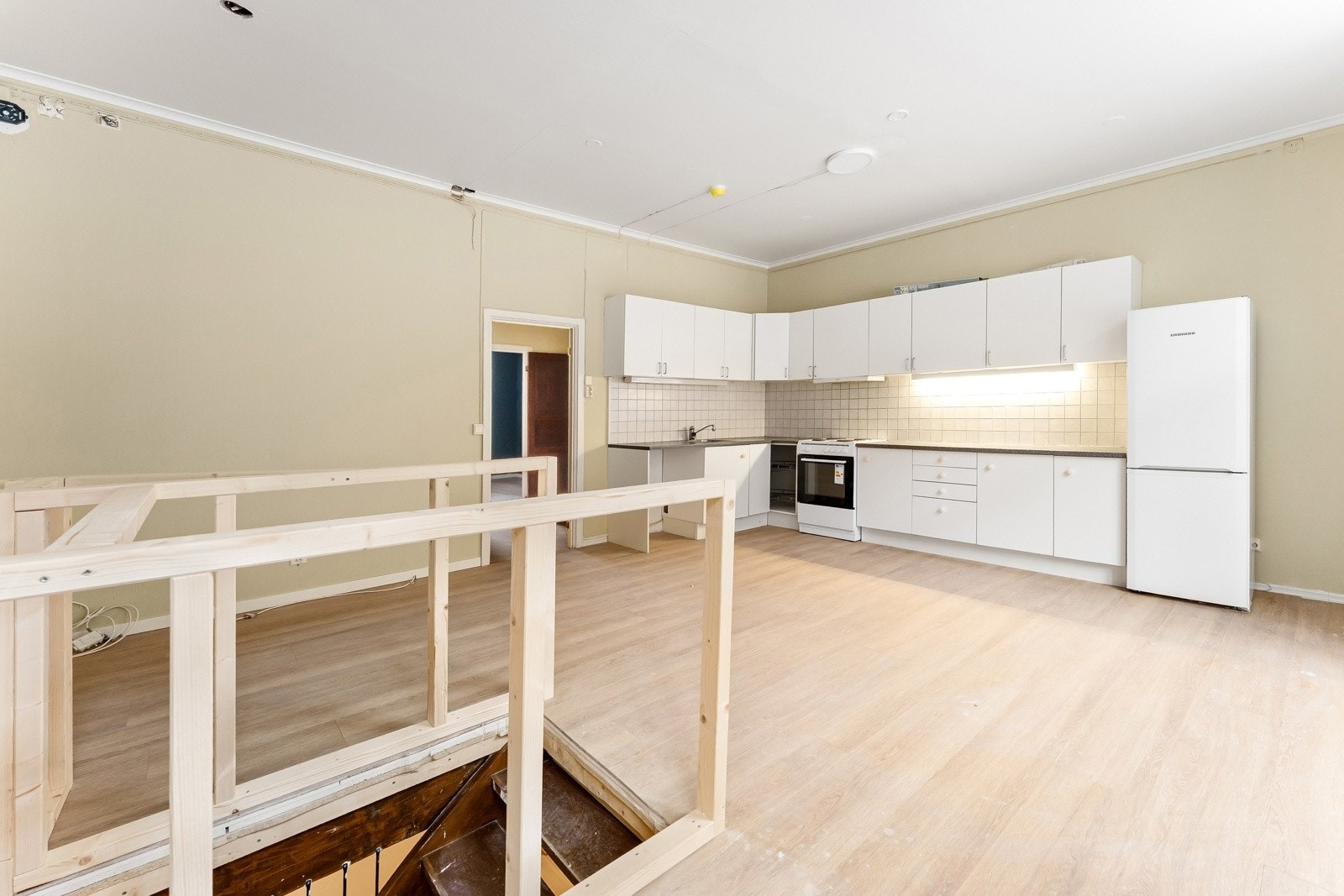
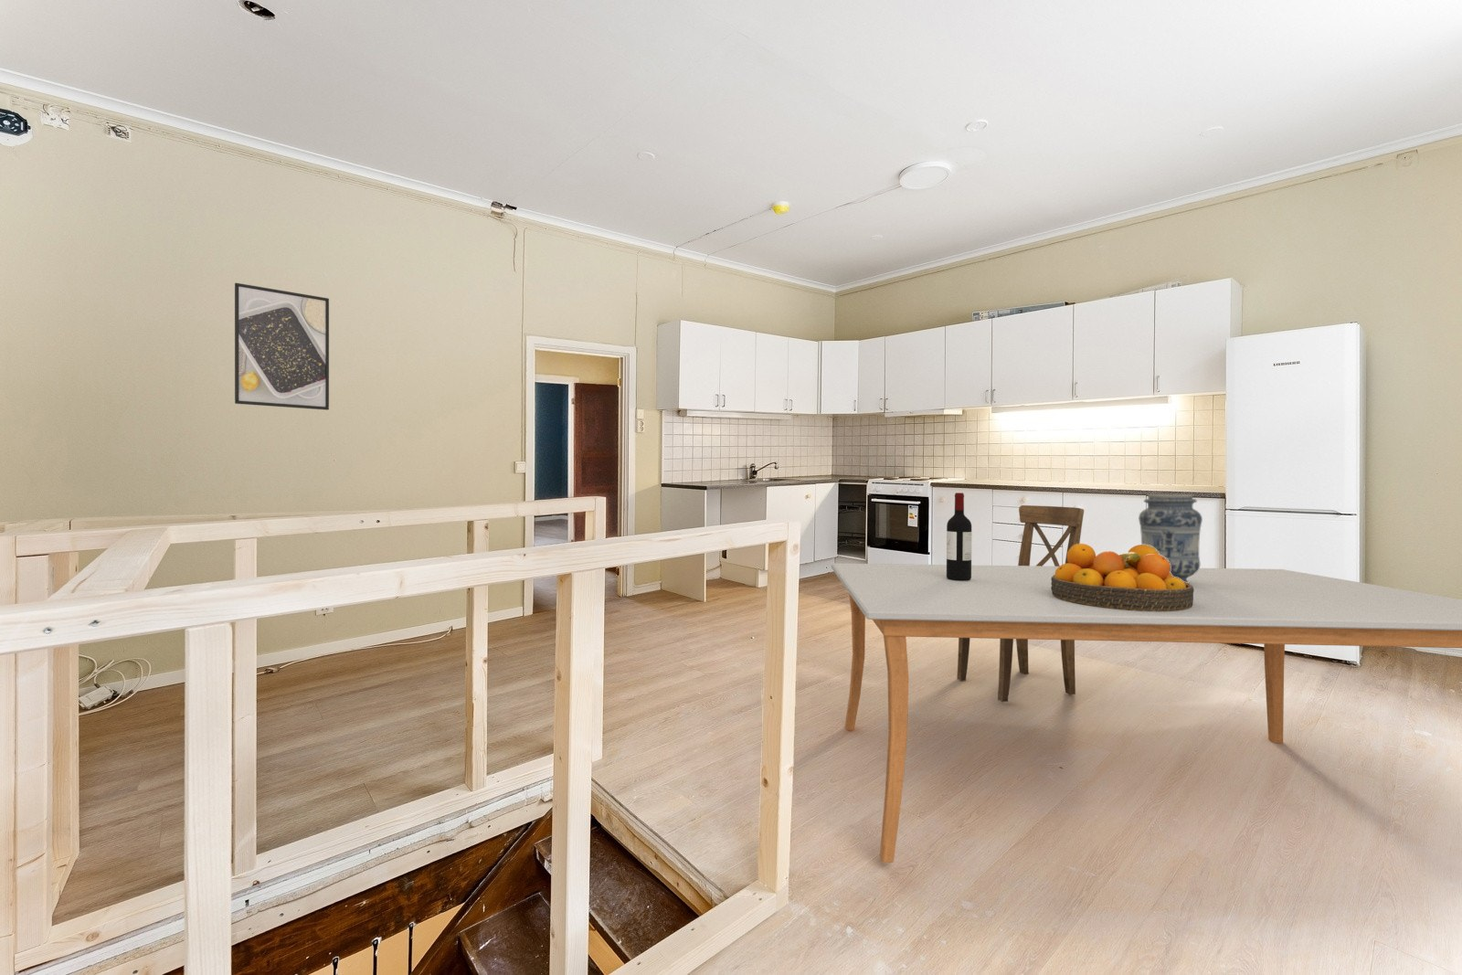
+ wine bottle (958, 535)
+ fruit bowl (1118, 571)
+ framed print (283, 349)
+ dining table (1119, 641)
+ dining chair (1018, 565)
+ vase (1168, 538)
